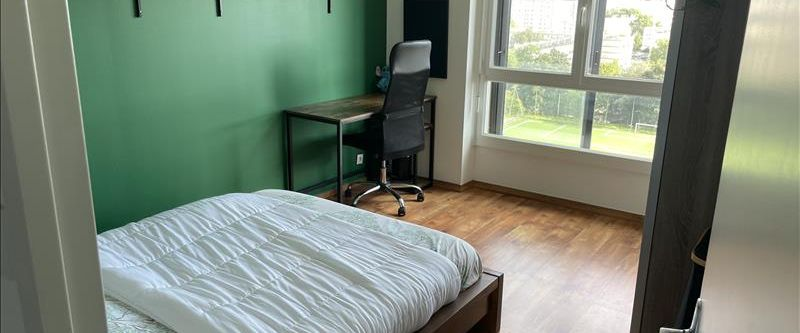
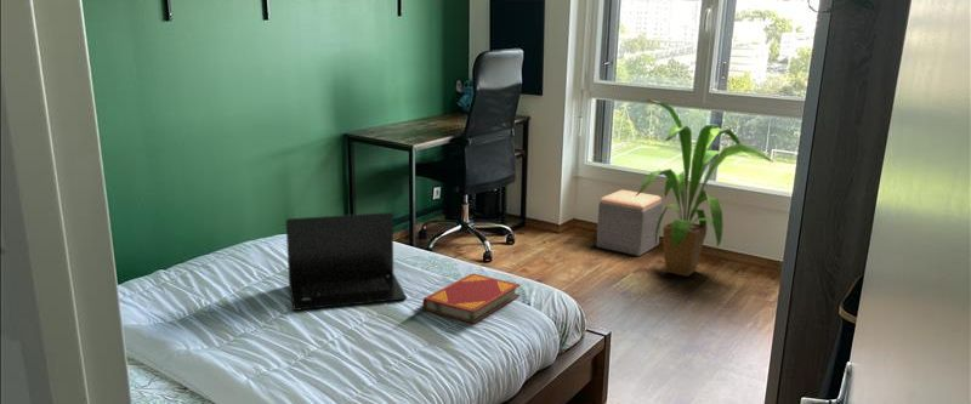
+ laptop (345, 258)
+ hardback book (472, 296)
+ house plant (702, 192)
+ footstool (629, 221)
